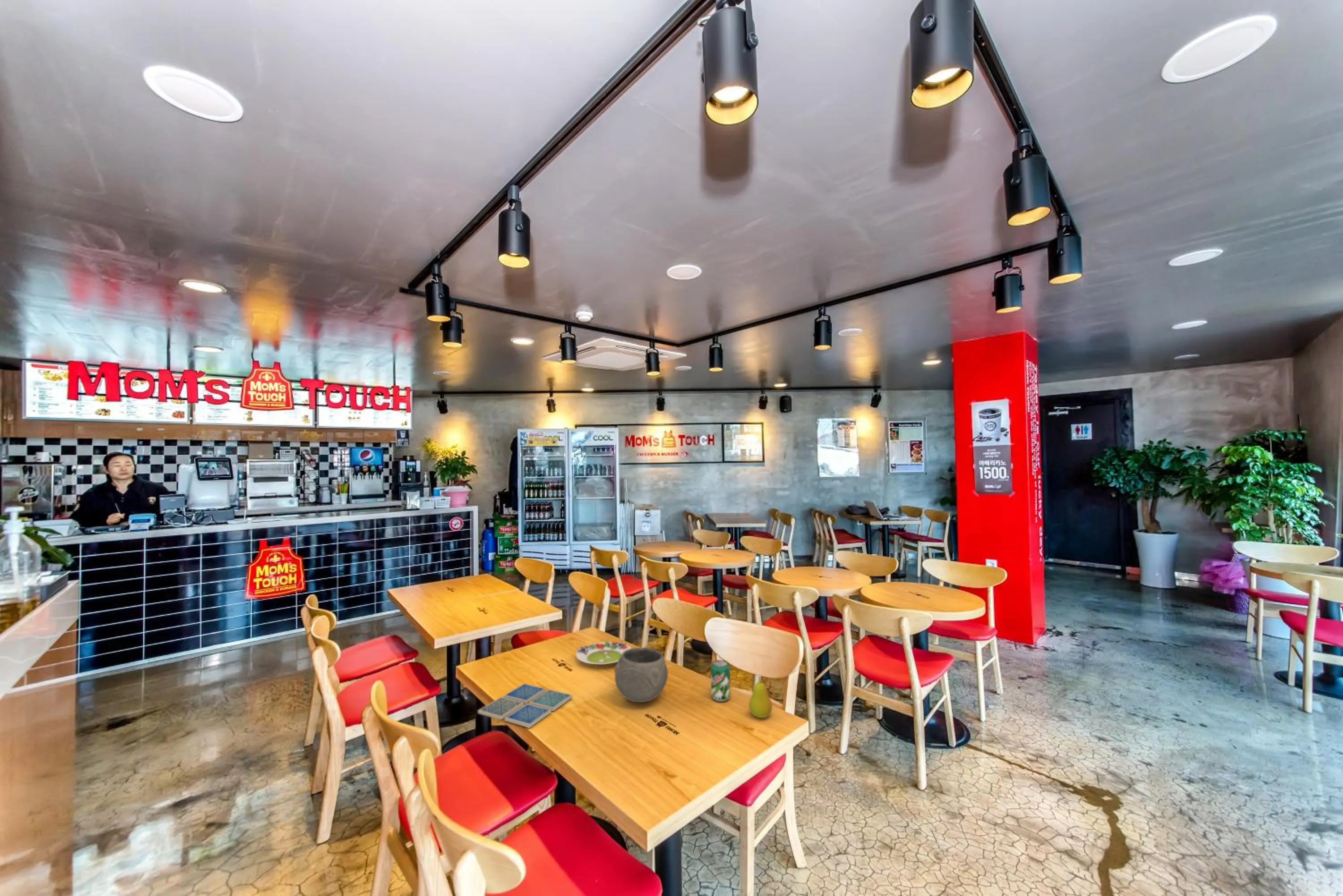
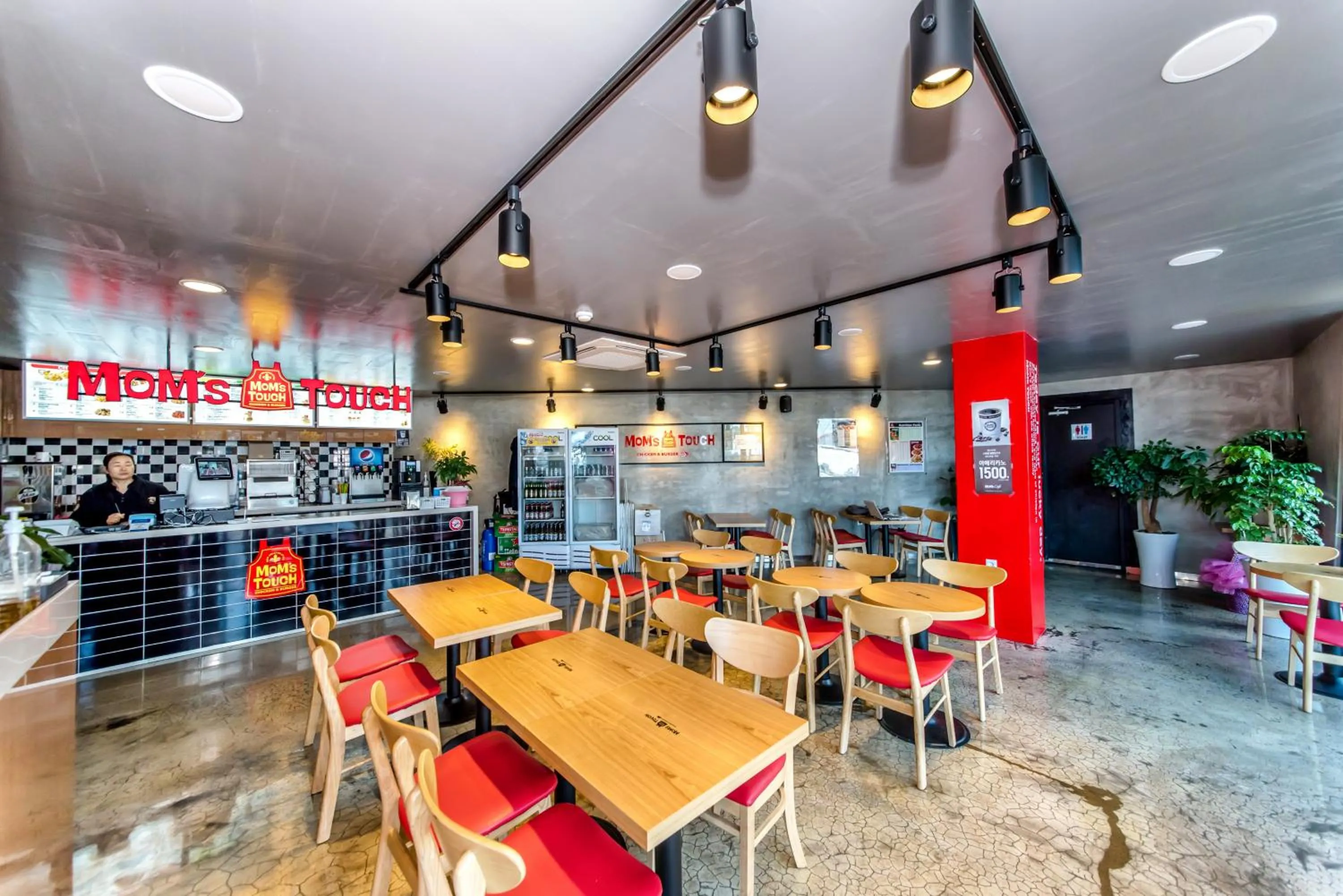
- salad plate (604, 654)
- bowl (642, 676)
- beverage can (720, 680)
- fruit (760, 696)
- drink coaster (526, 704)
